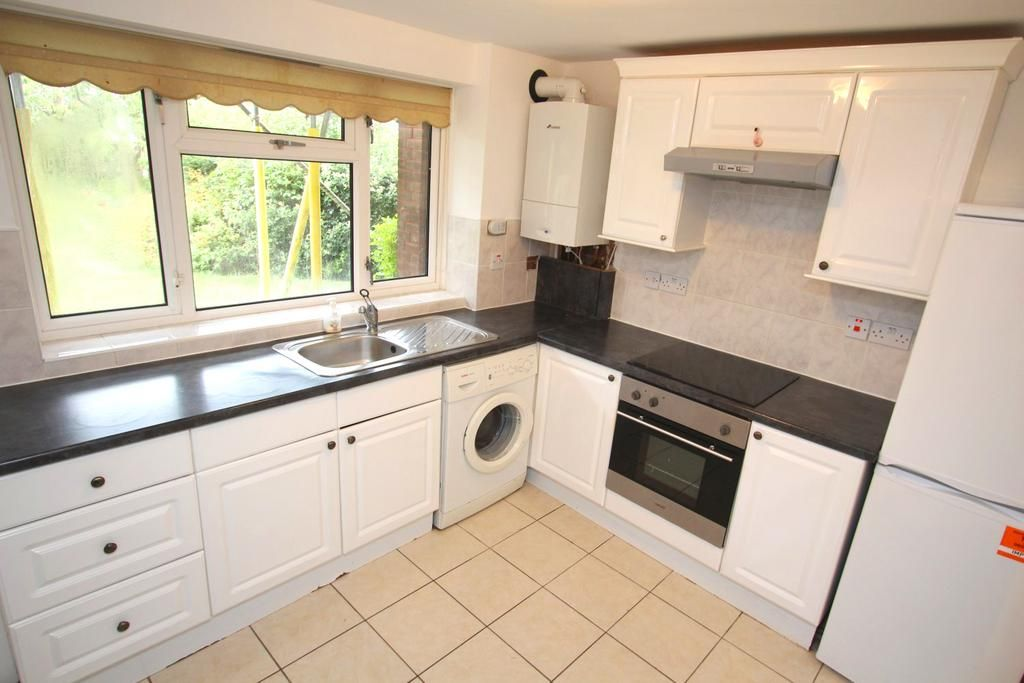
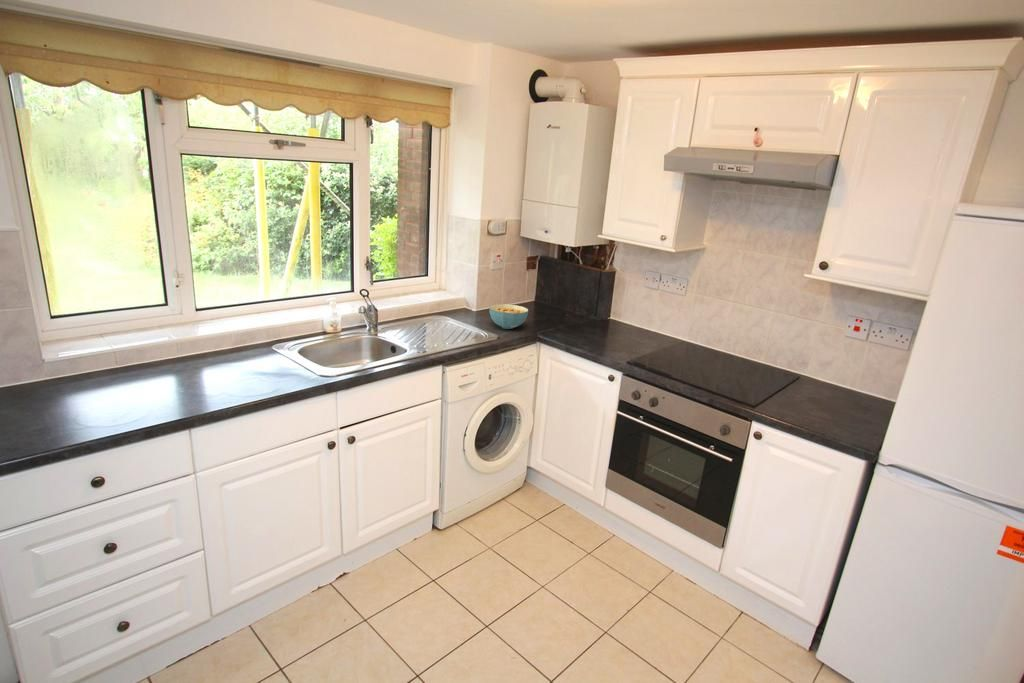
+ cereal bowl (508, 318)
